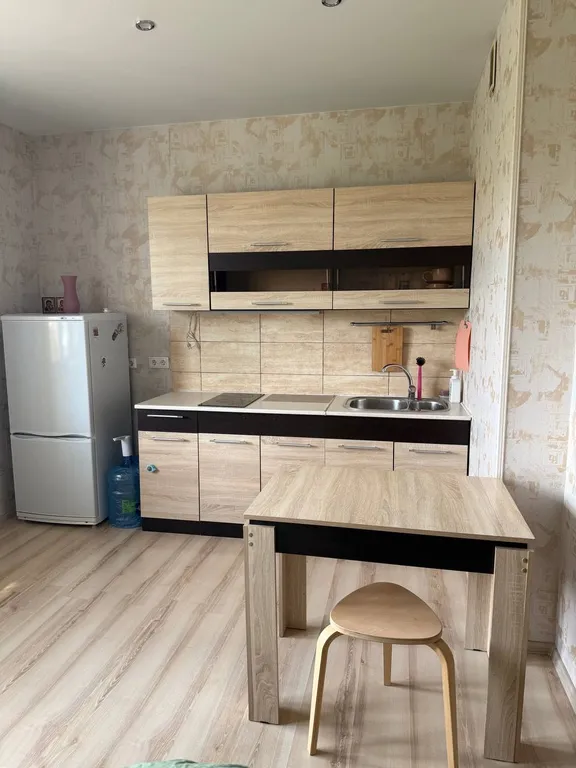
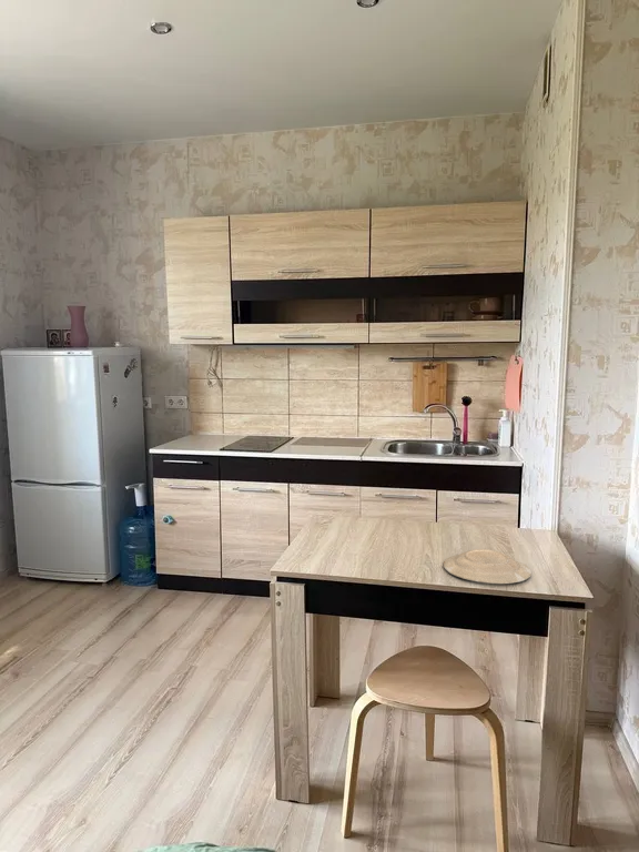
+ plate (486, 562)
